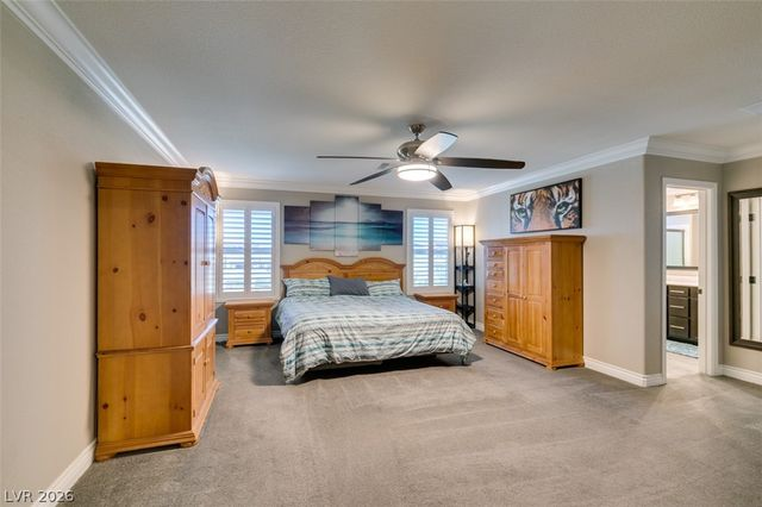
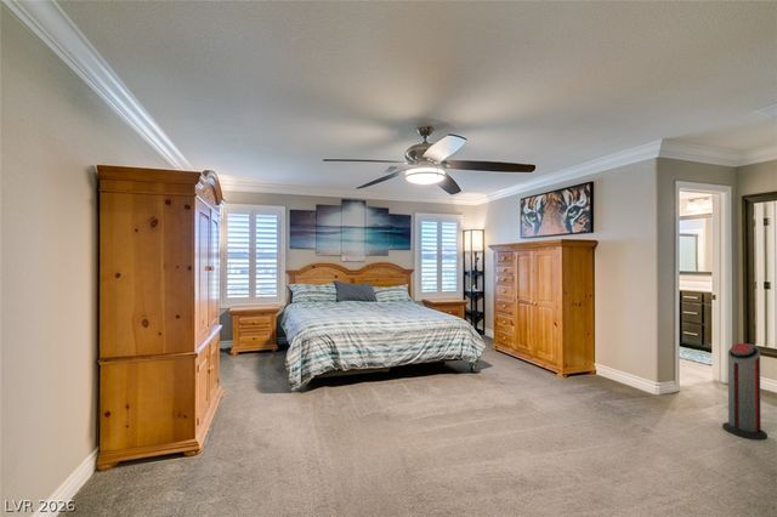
+ air purifier (743, 387)
